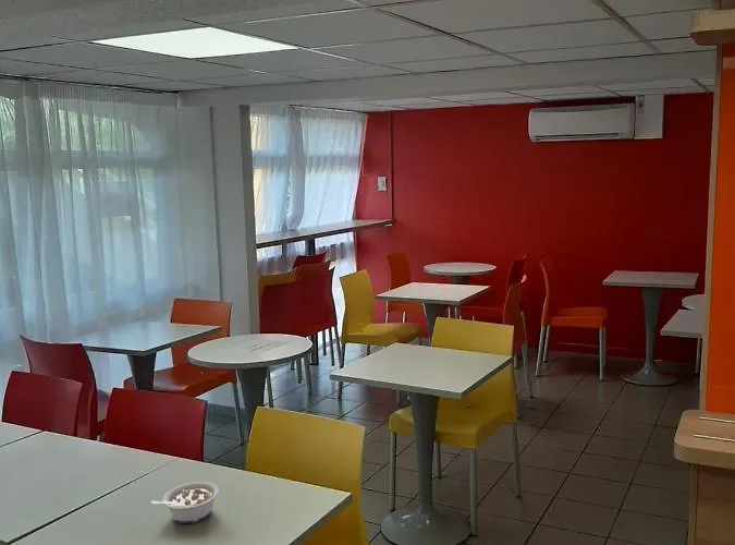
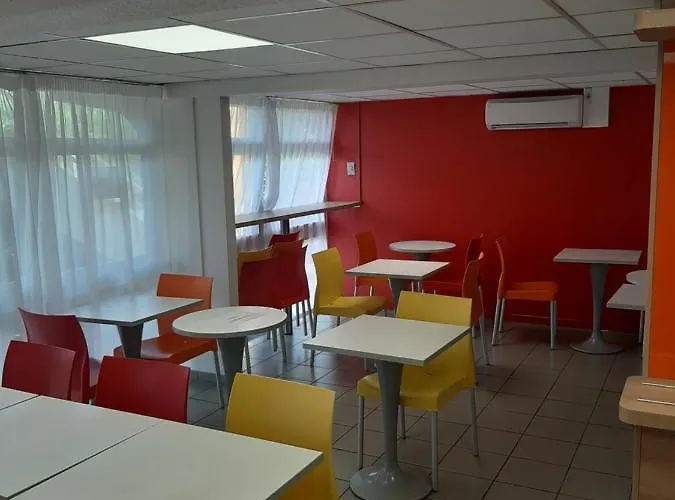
- legume (189, 502)
